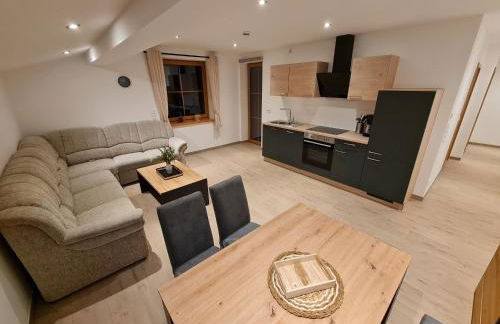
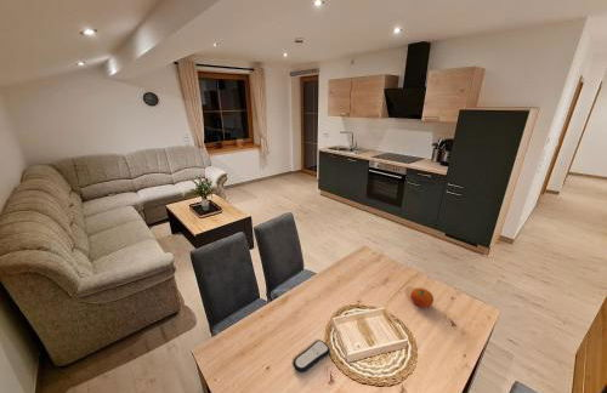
+ fruit (421, 297)
+ remote control (311, 355)
